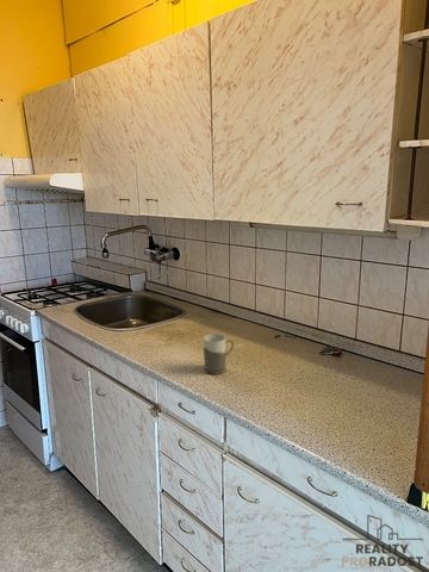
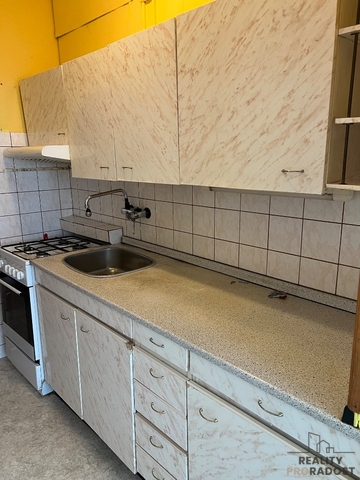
- mug (219, 352)
